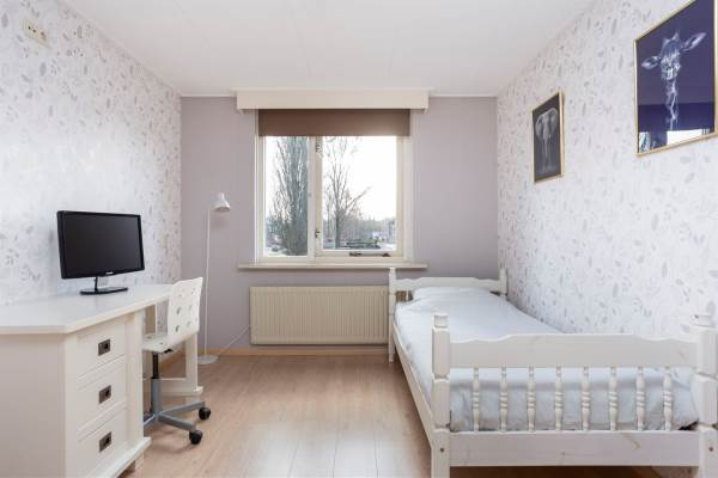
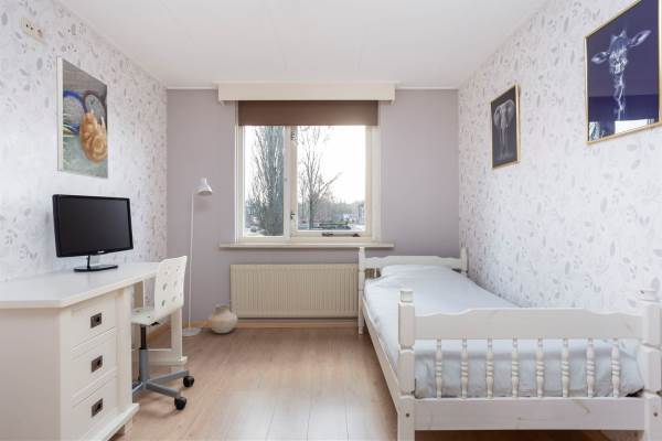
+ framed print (84, 123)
+ vase (222, 319)
